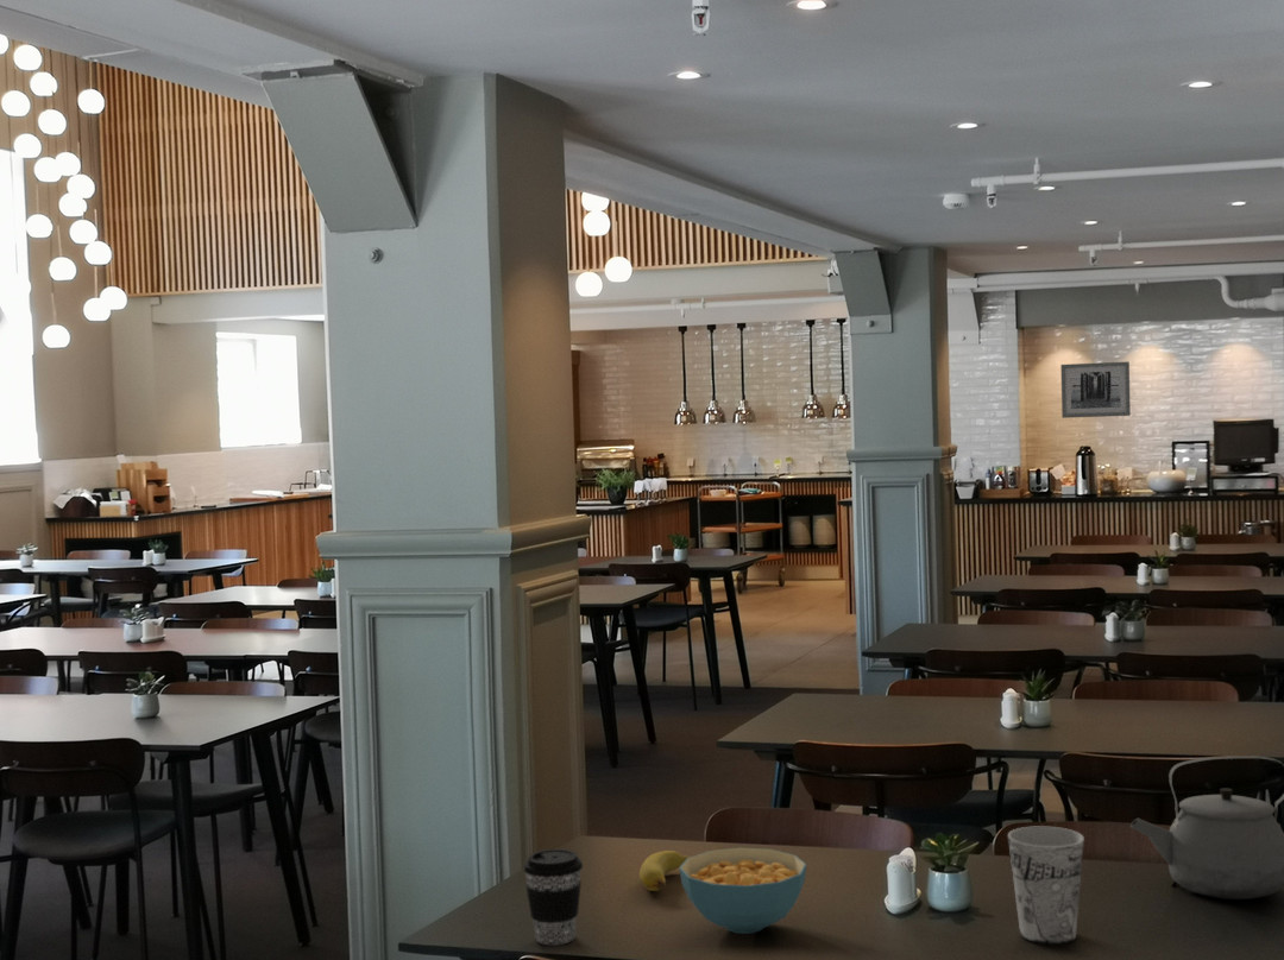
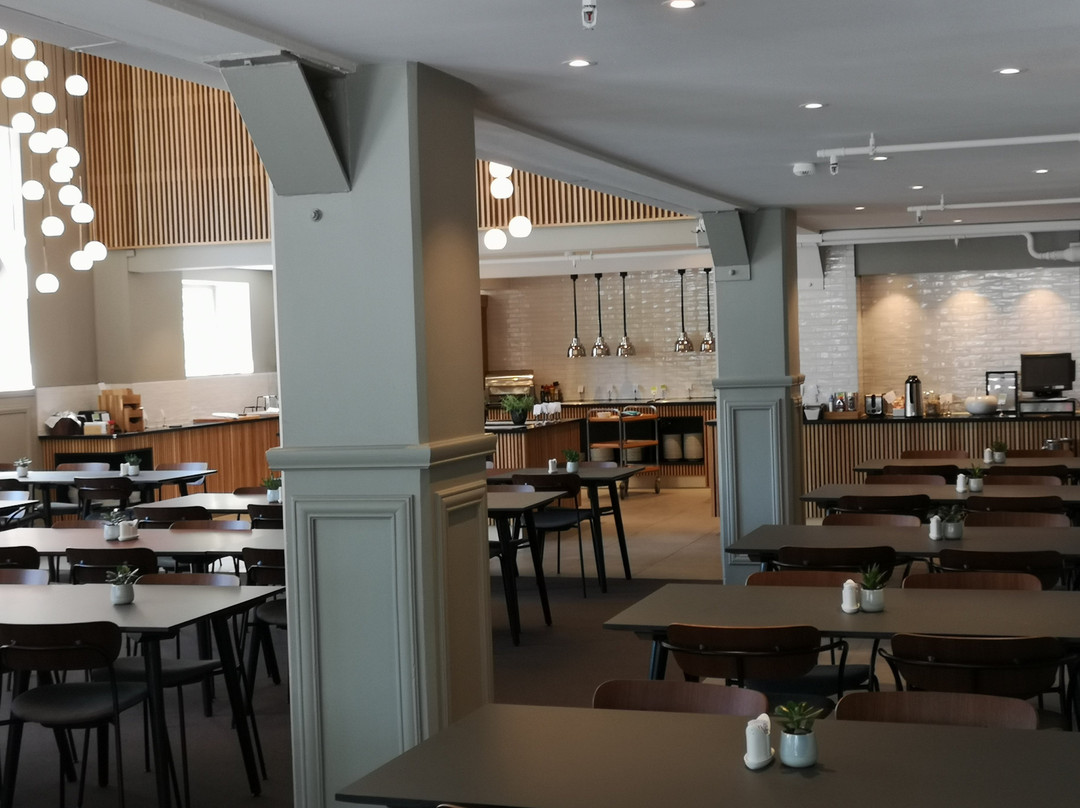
- wall art (1095, 390)
- cup (1046, 885)
- banana (669, 870)
- coffee cup (554, 897)
- tea kettle (1209, 823)
- cereal bowl (743, 896)
